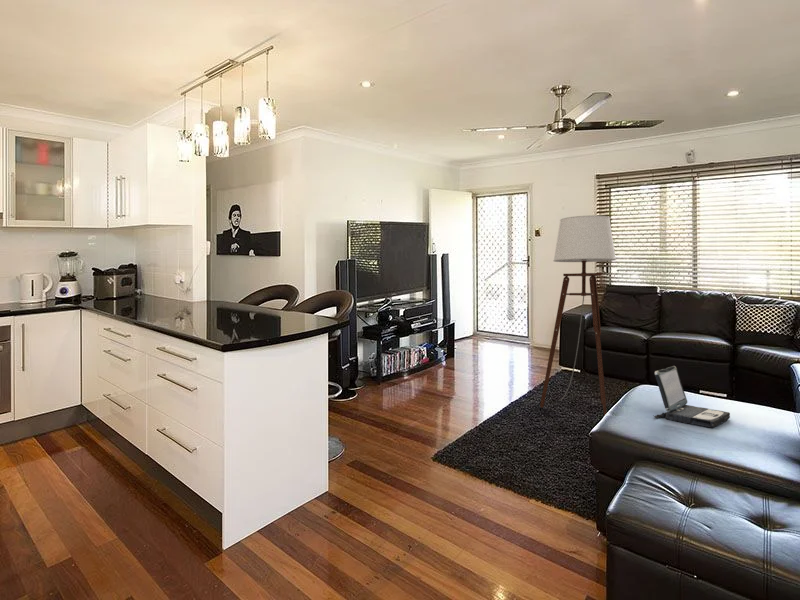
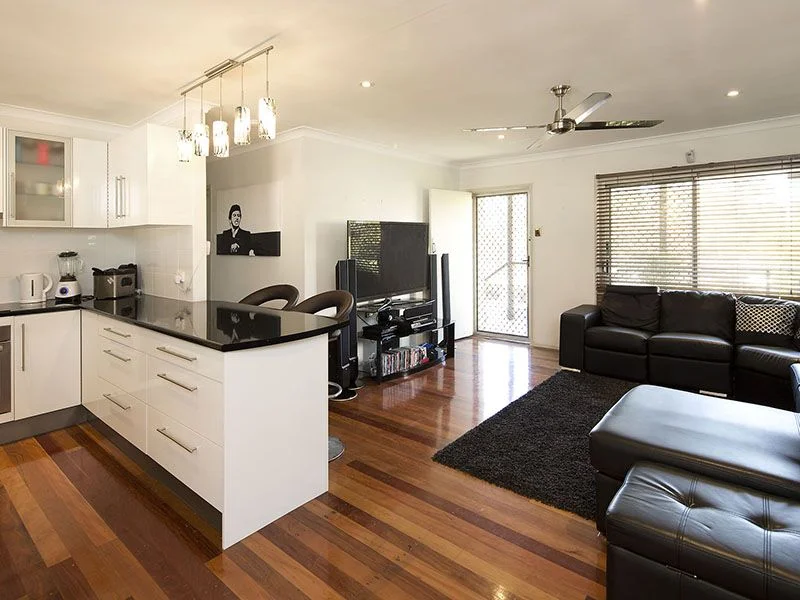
- floor lamp (581, 314)
- laptop (685, 396)
